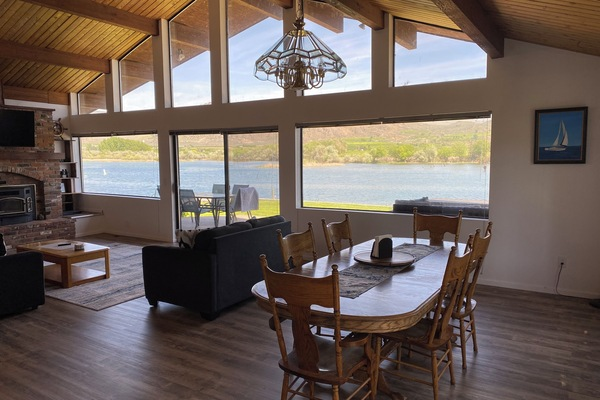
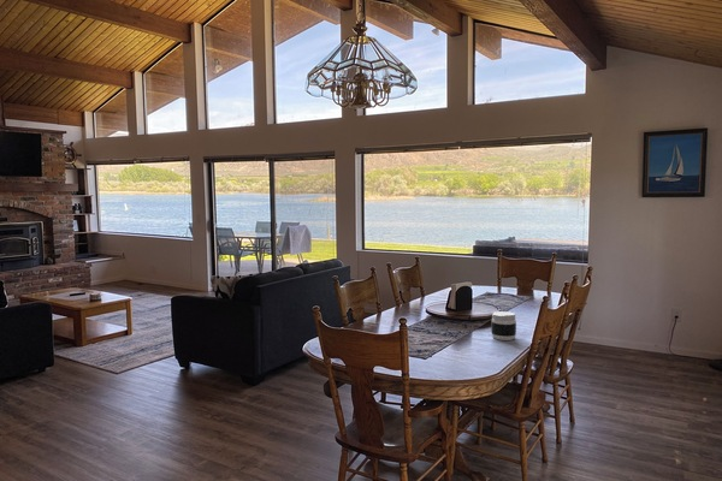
+ jar (503, 325)
